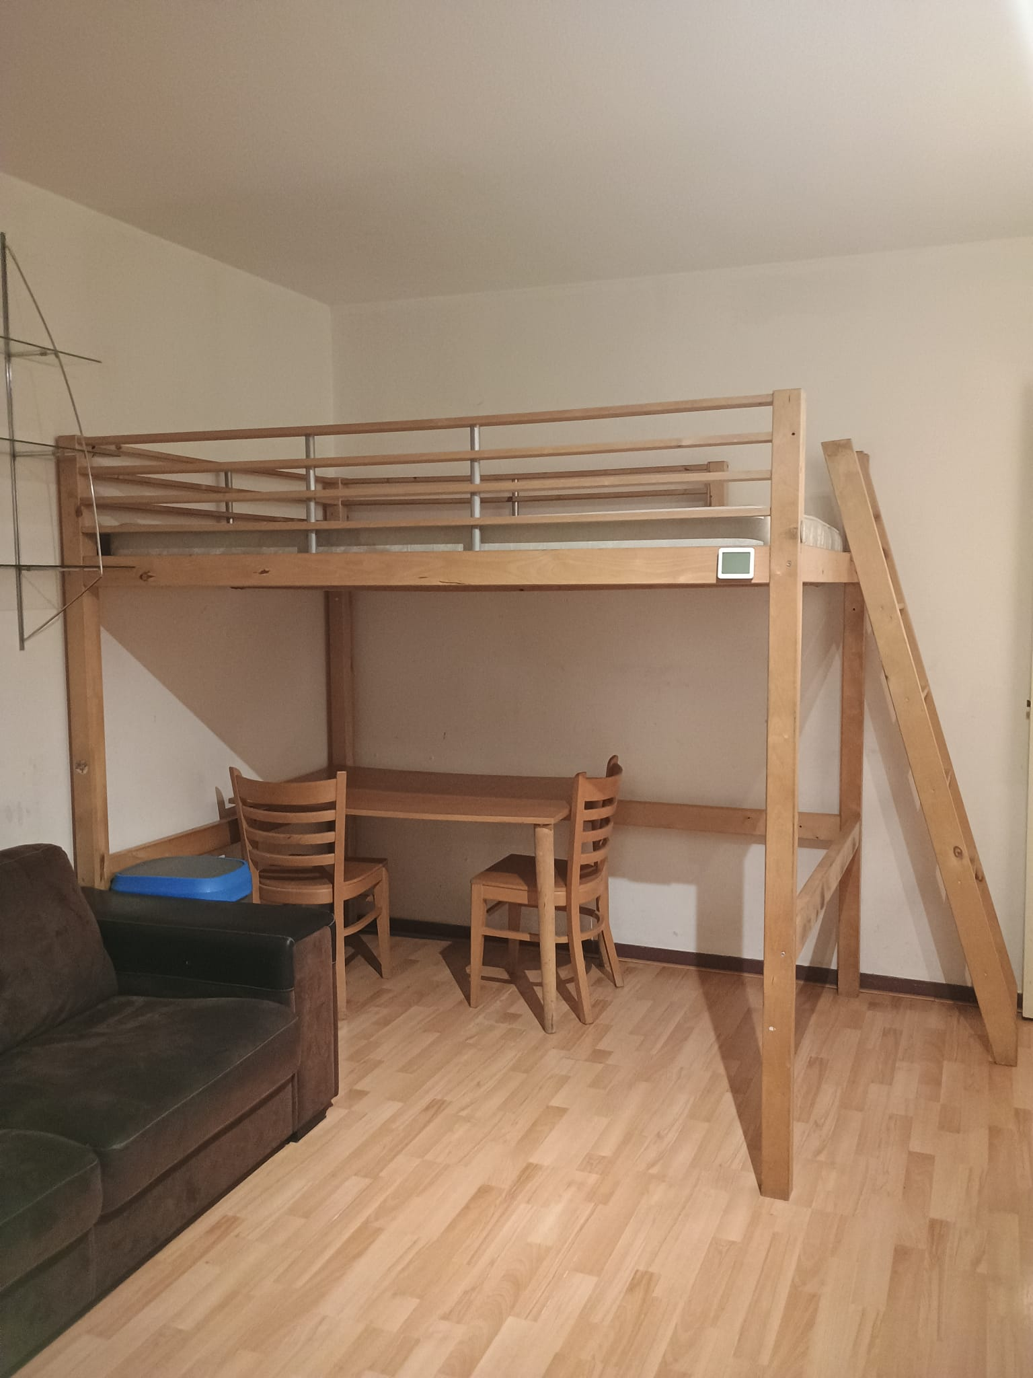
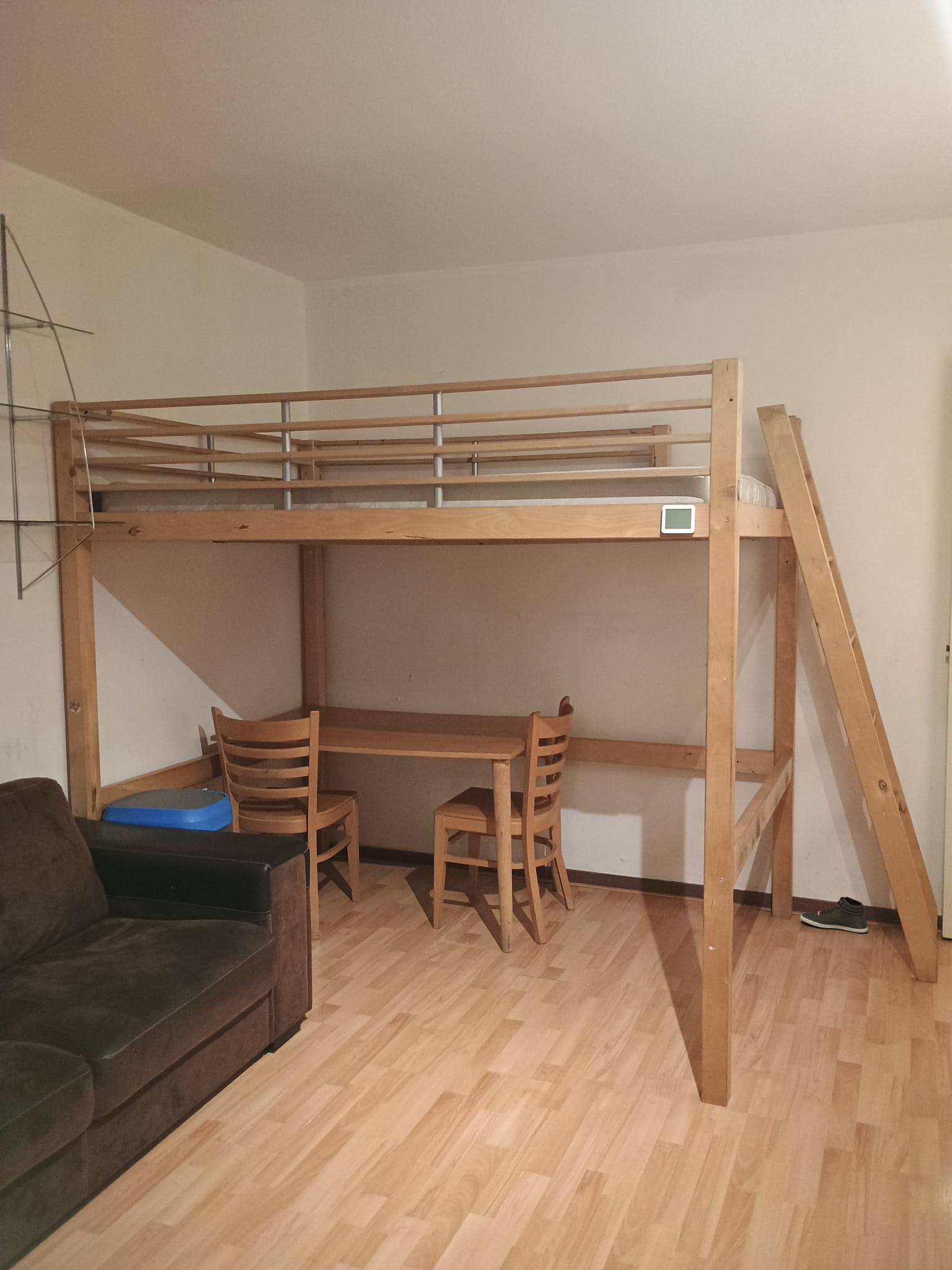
+ sneaker (834, 911)
